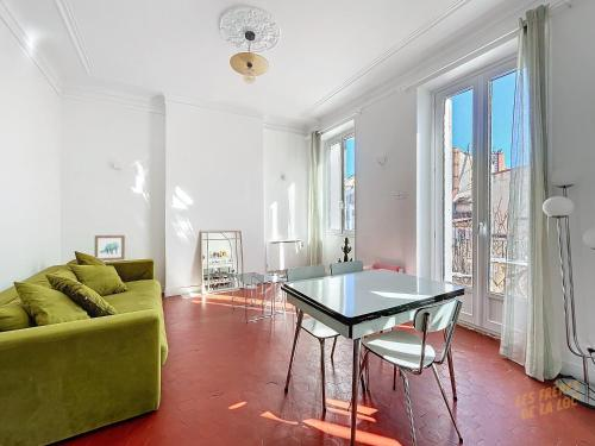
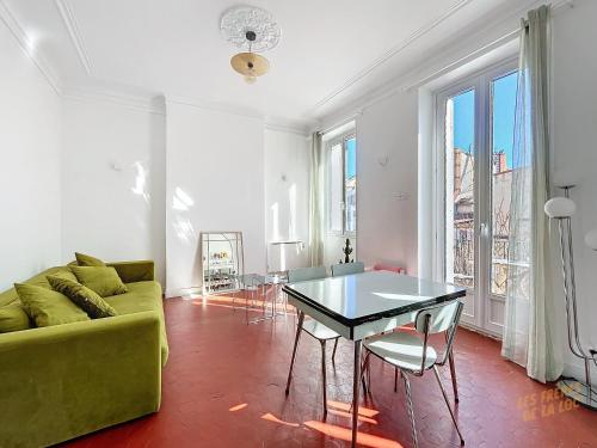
- wall art (109, 247)
